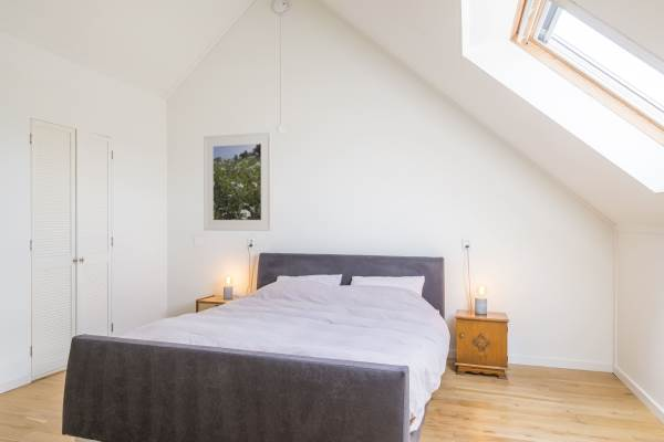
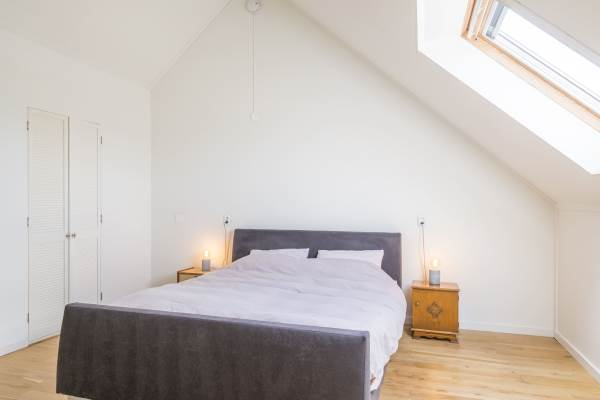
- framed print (237, 182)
